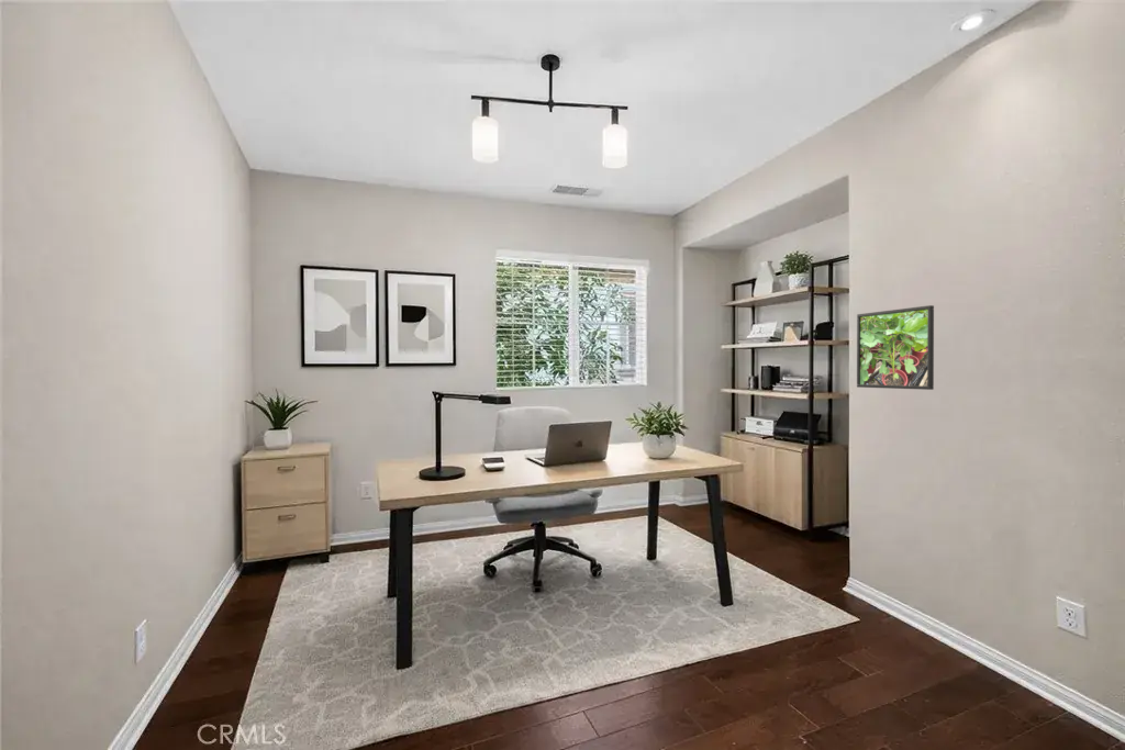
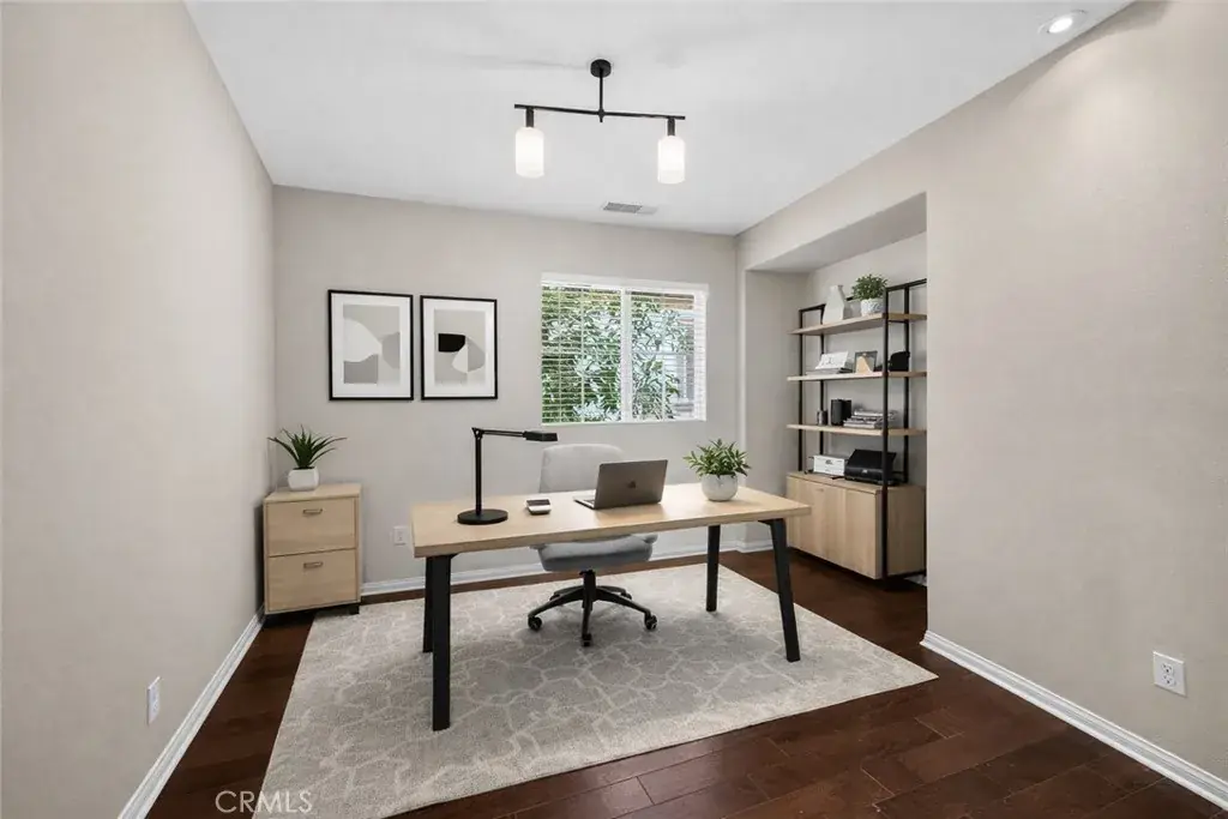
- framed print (892, 349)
